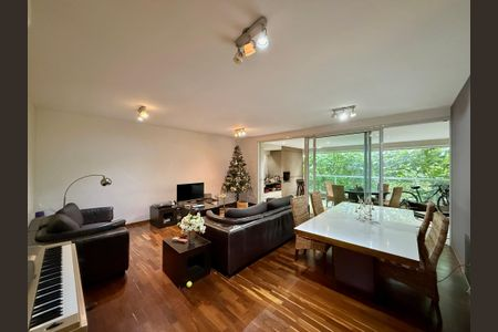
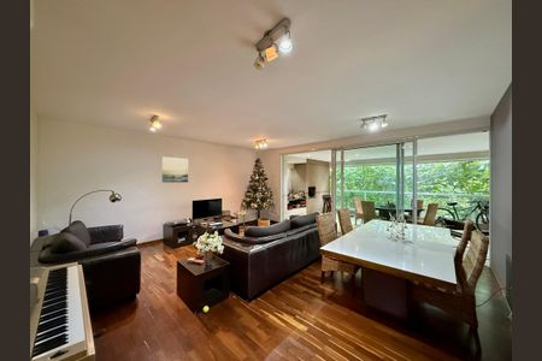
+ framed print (175, 170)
